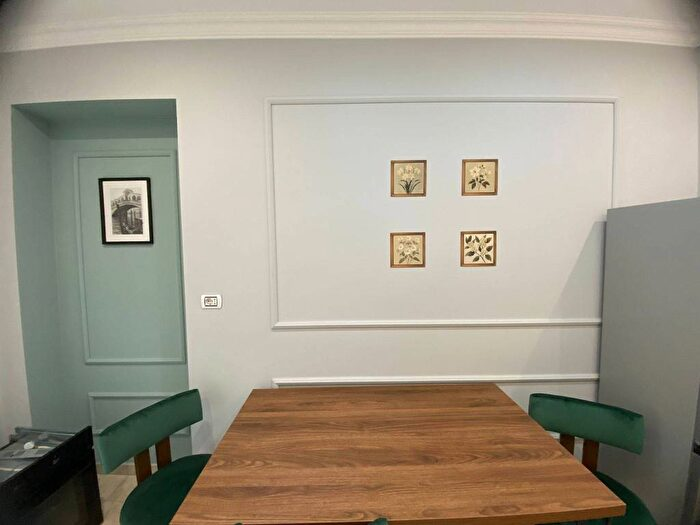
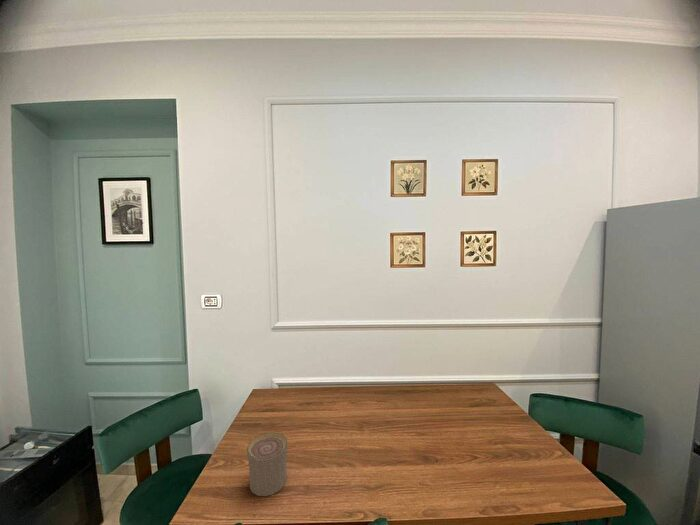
+ cup (268, 463)
